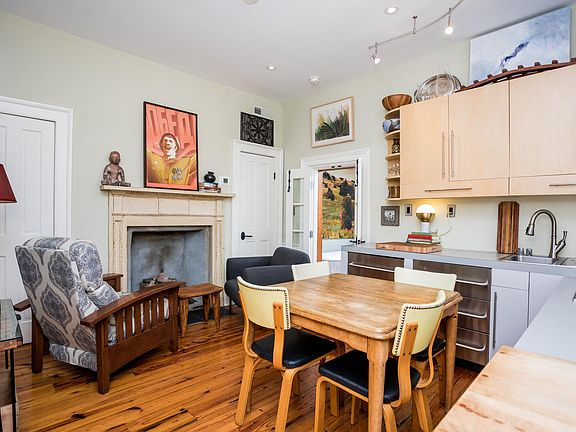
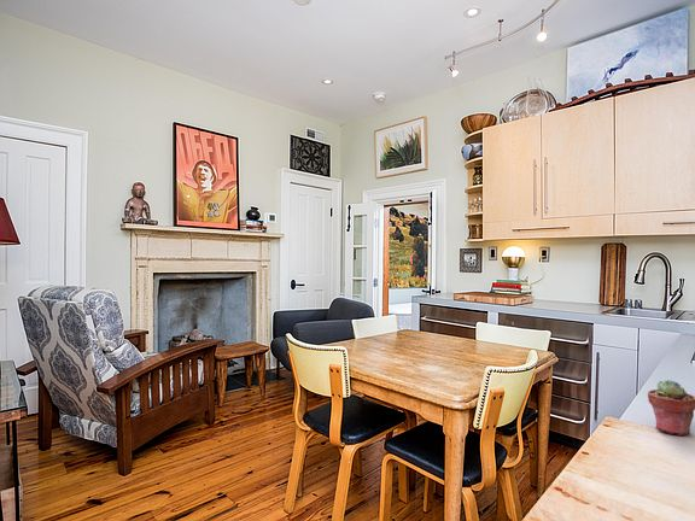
+ potted succulent (671, 404)
